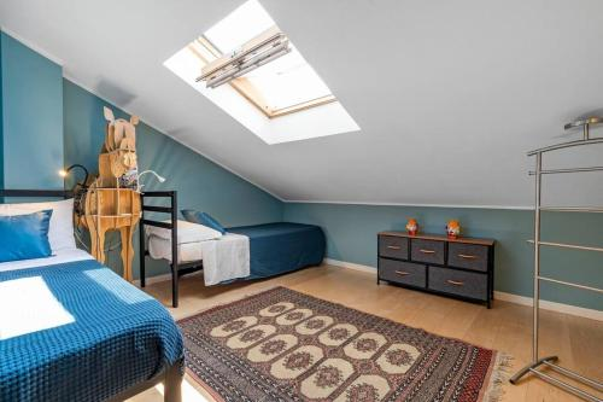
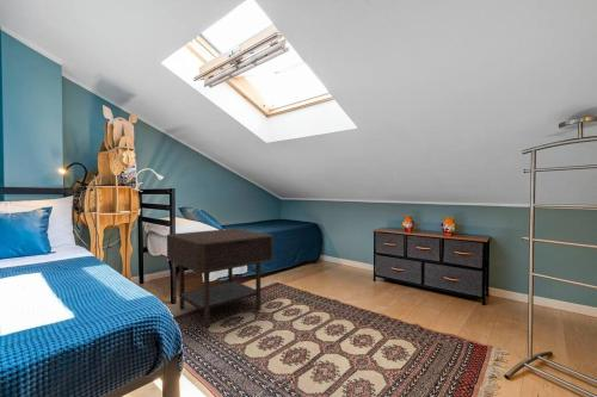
+ side table (220, 269)
